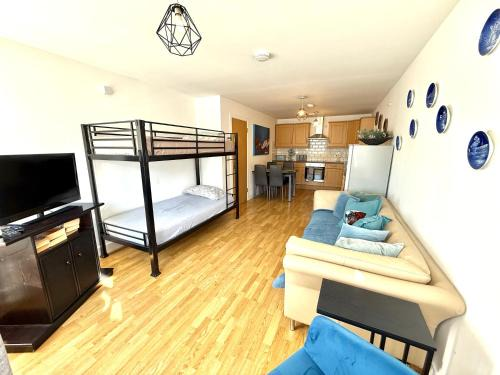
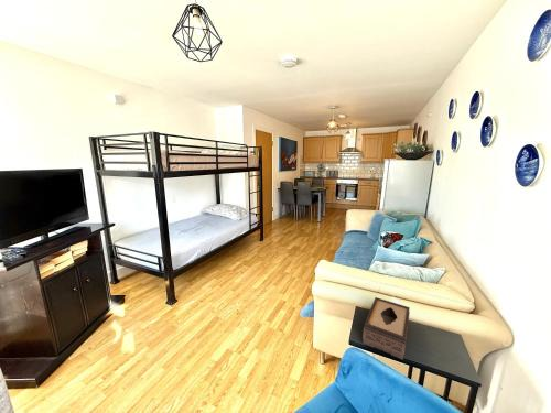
+ tissue box (387, 324)
